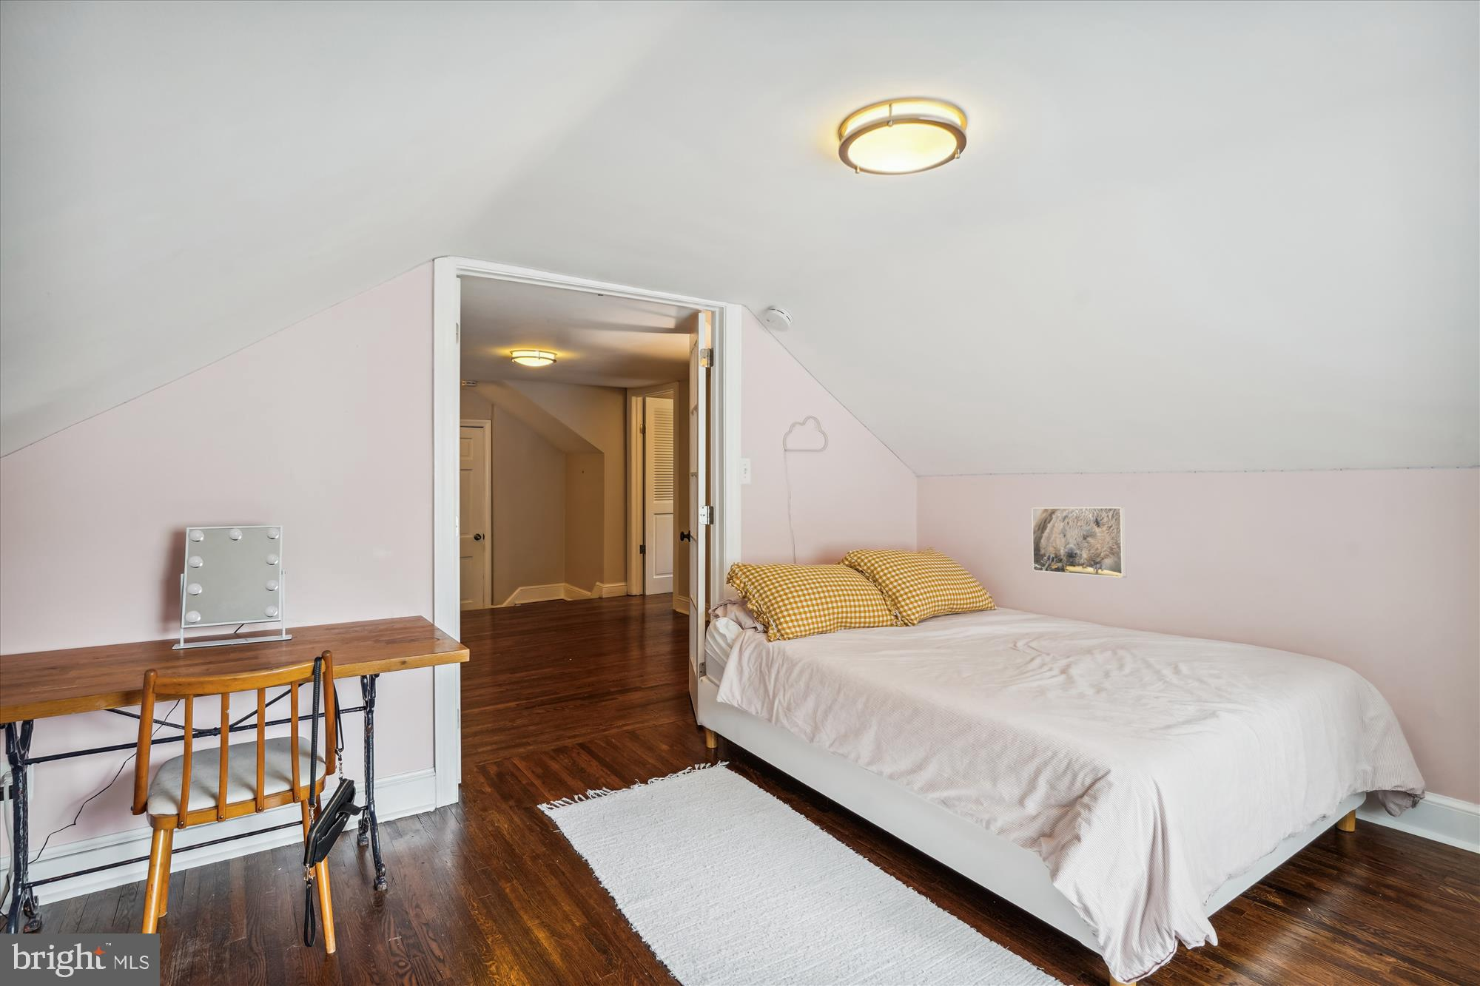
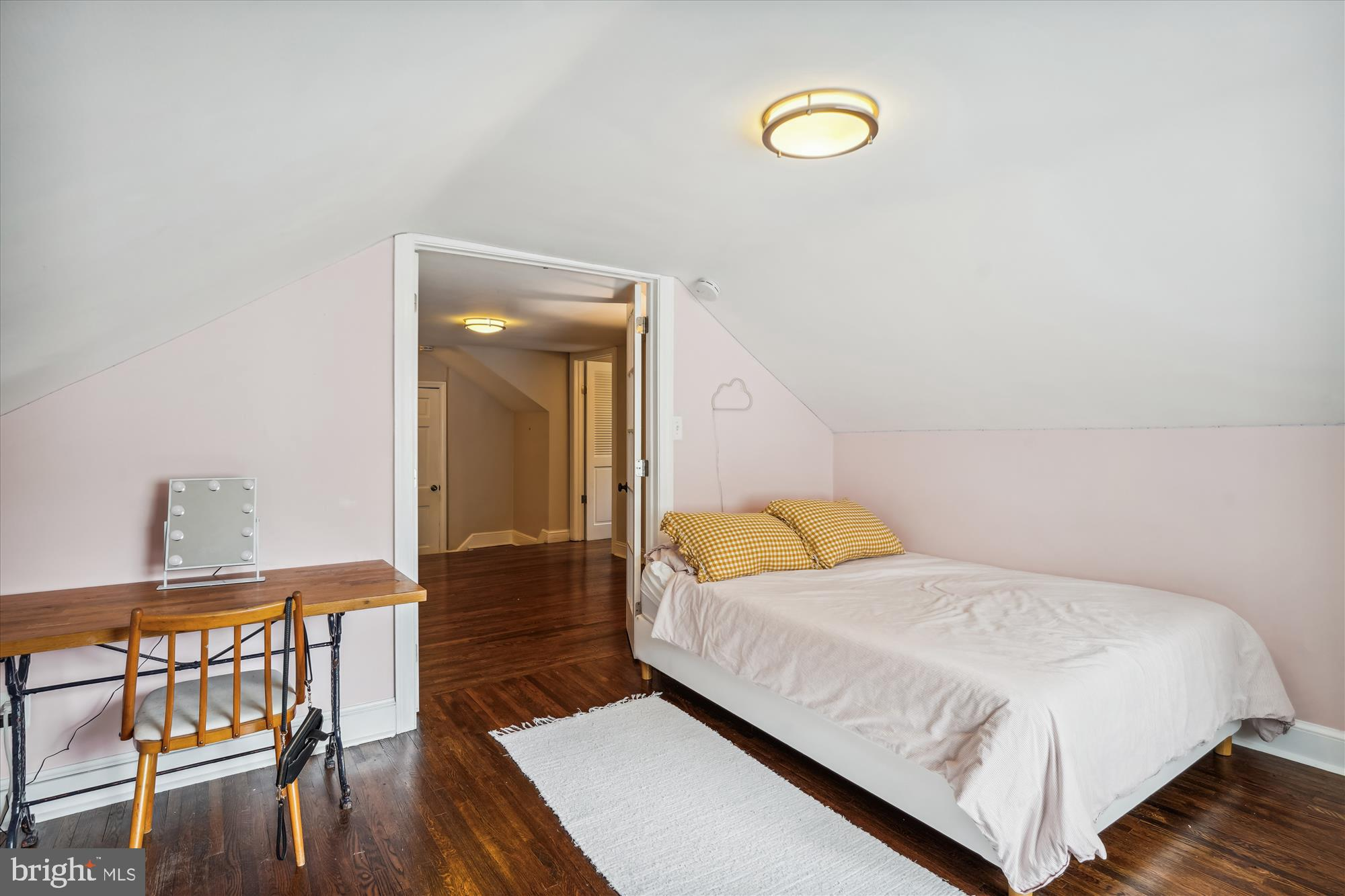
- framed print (1076, 540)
